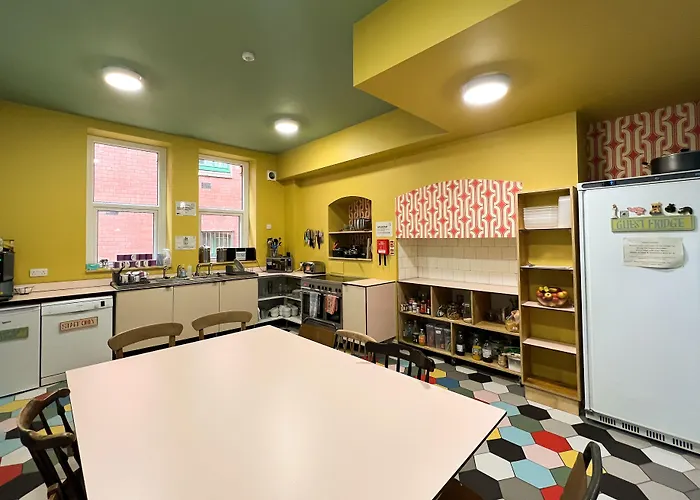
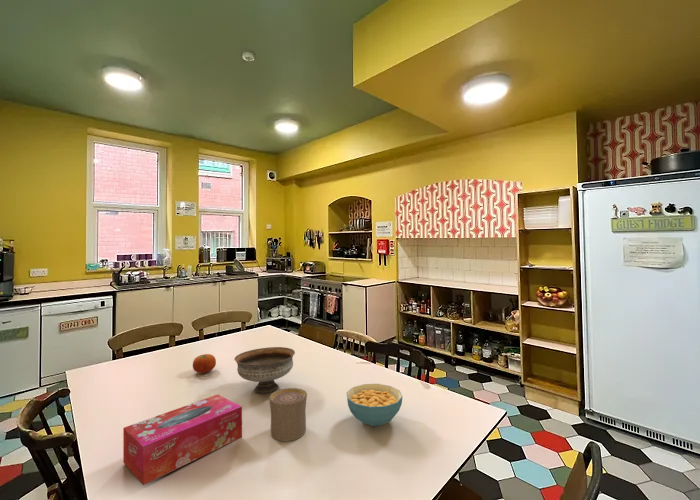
+ cup (288, 413)
+ tissue box (186, 432)
+ fruit (204, 363)
+ bowl (265, 371)
+ cereal bowl (374, 408)
